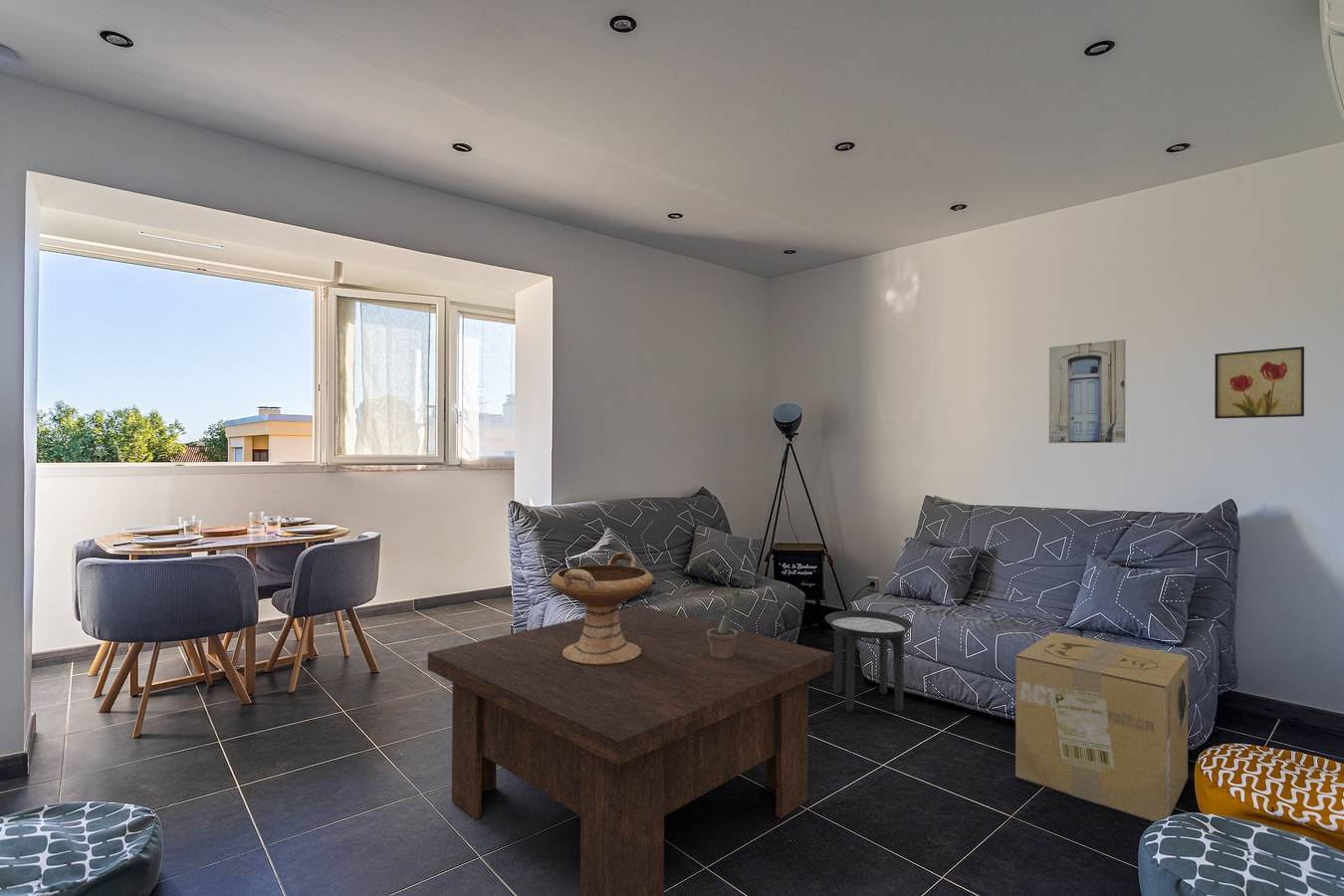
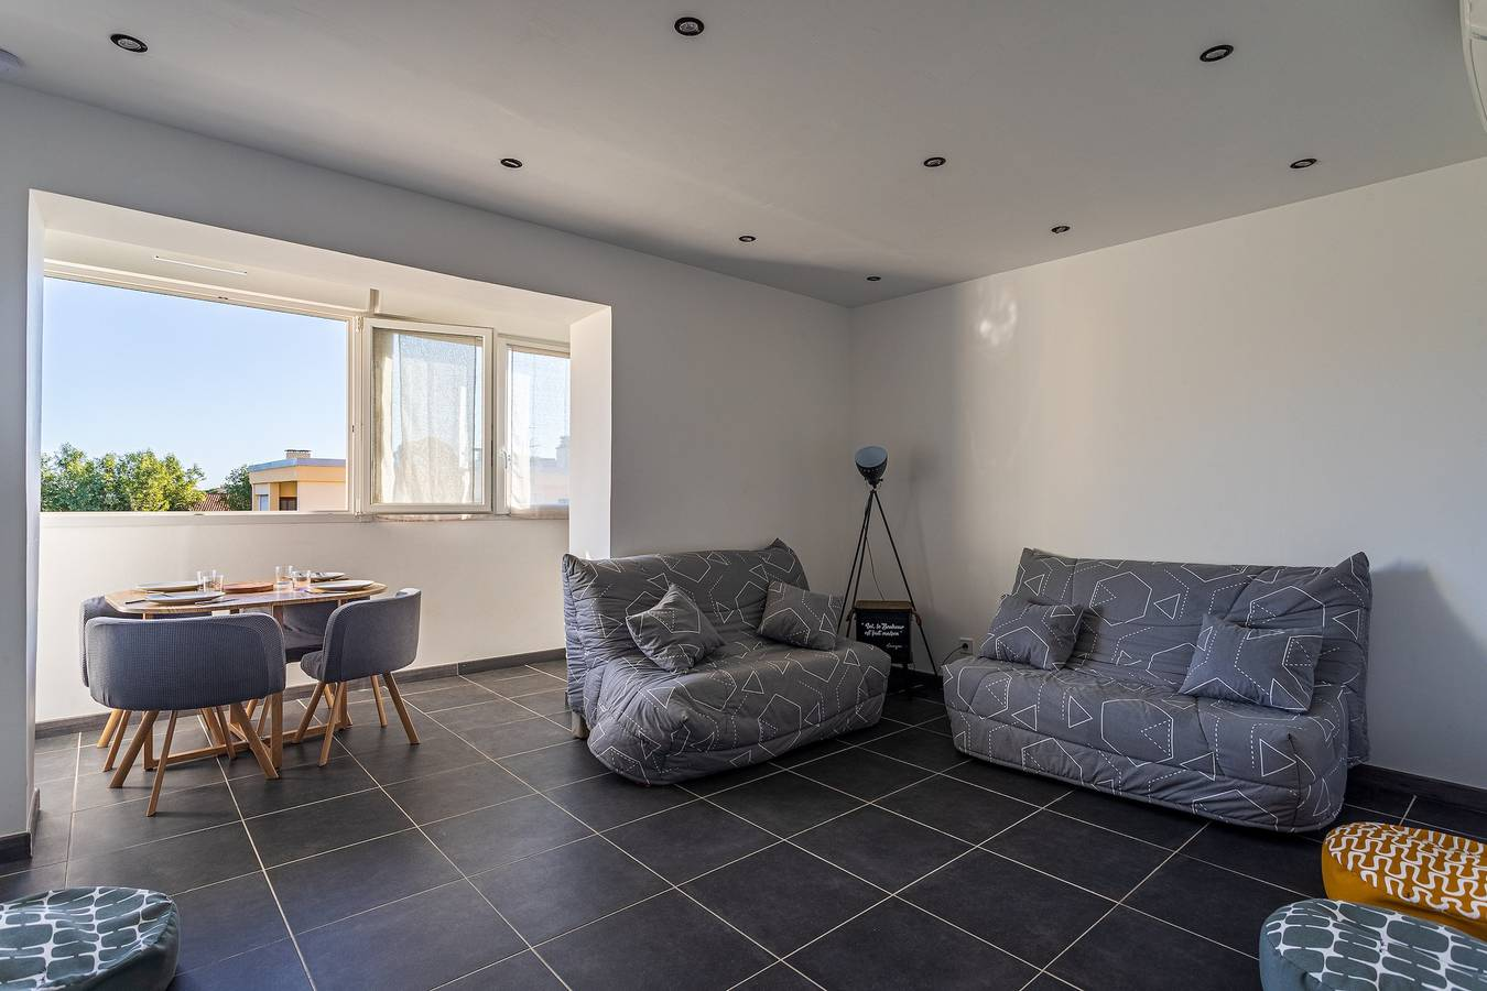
- wall art (1085, 393)
- side table (879, 661)
- potted plant (728, 606)
- coffee table (629, 726)
- cardboard box (1101, 716)
- wall art (1257, 383)
- decorative bowl (601, 605)
